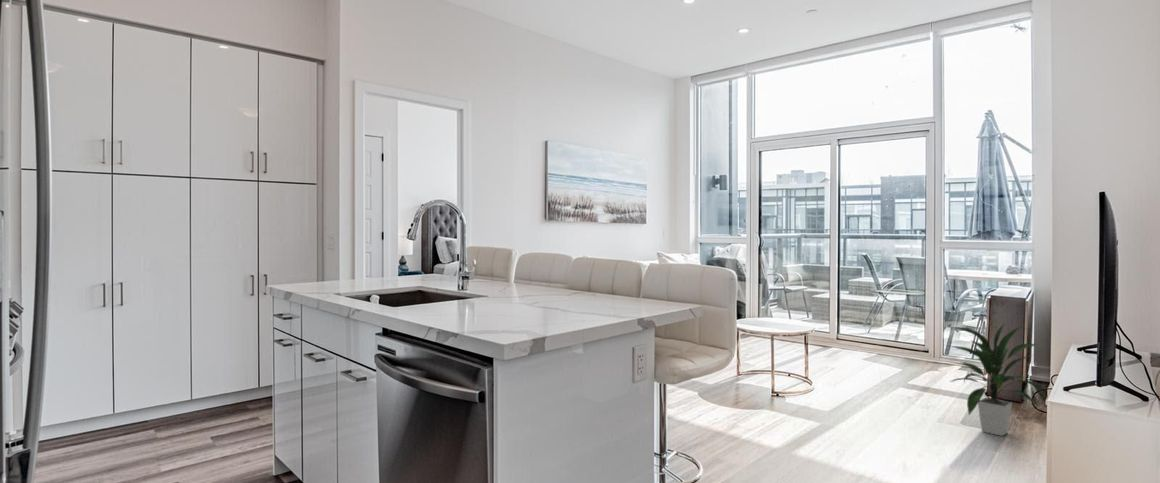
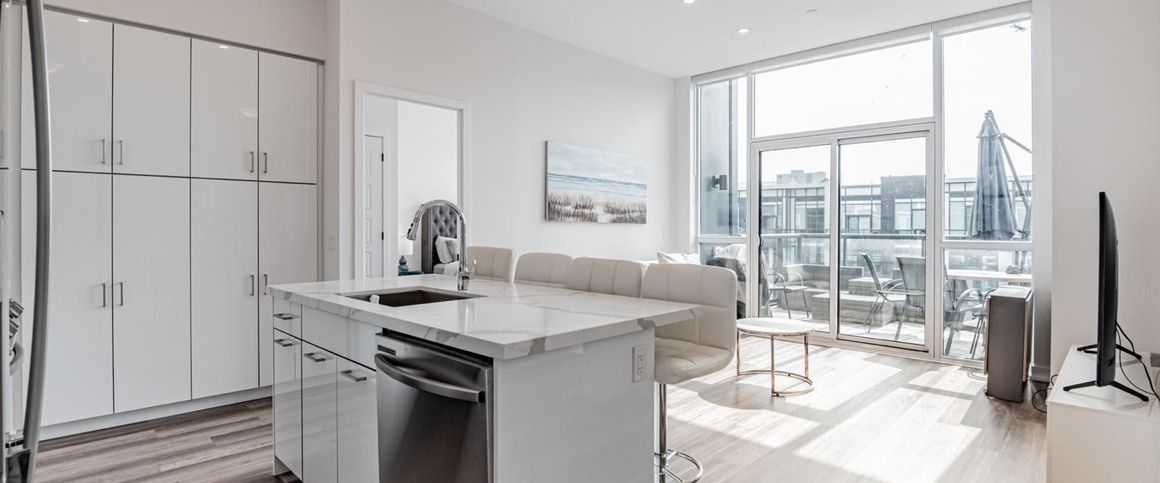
- indoor plant (990, 375)
